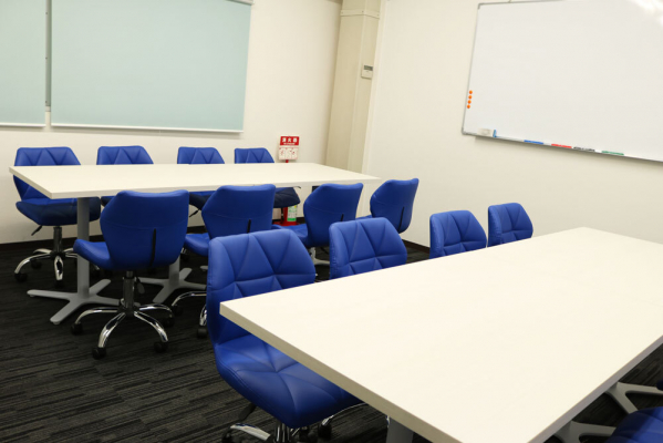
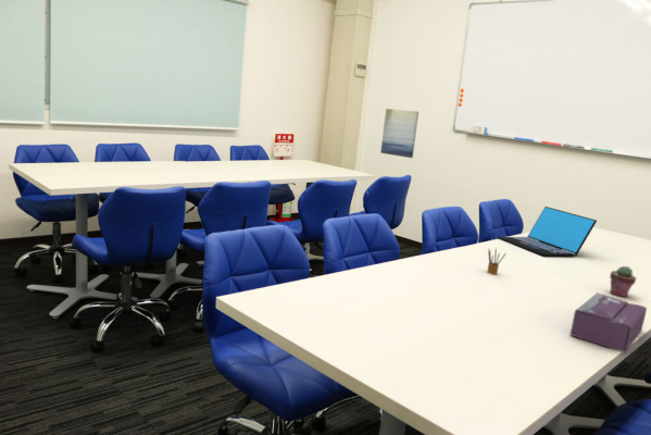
+ potted succulent (622, 281)
+ tissue box (610, 320)
+ wall art (399, 133)
+ laptop (544, 229)
+ pencil box (494, 261)
